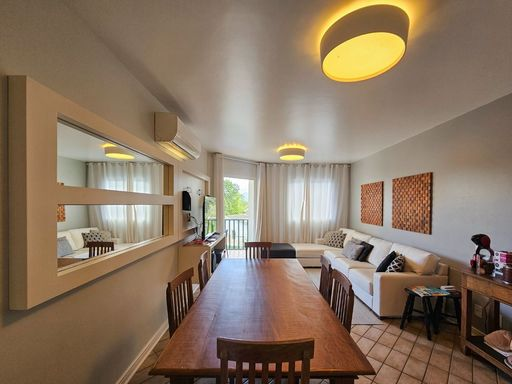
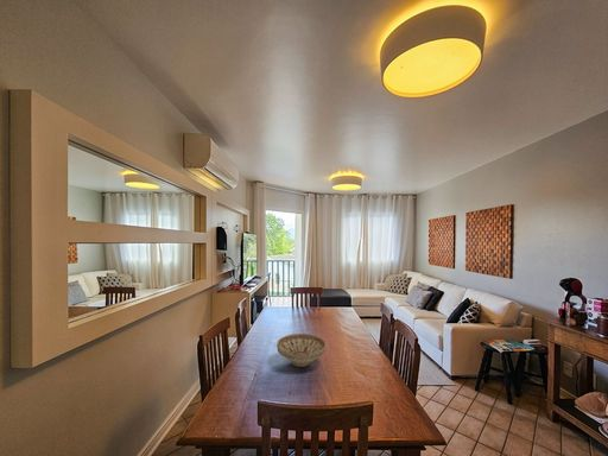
+ decorative bowl (300, 352)
